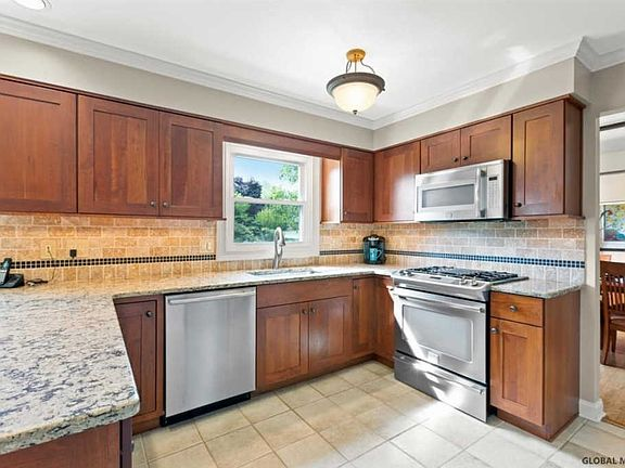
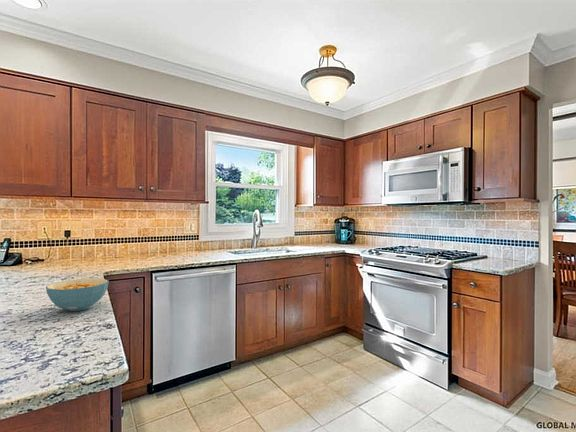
+ cereal bowl (78, 296)
